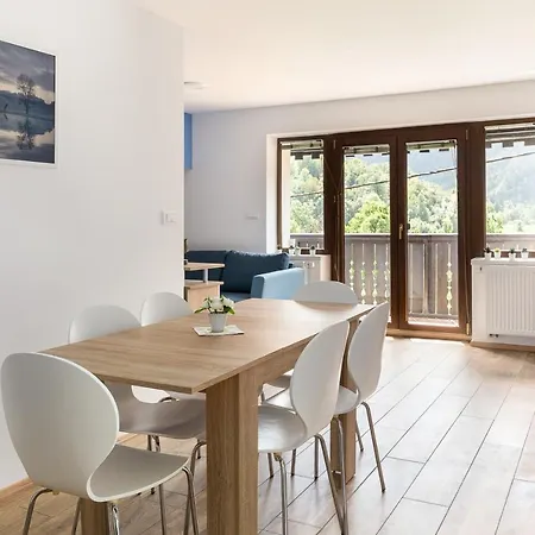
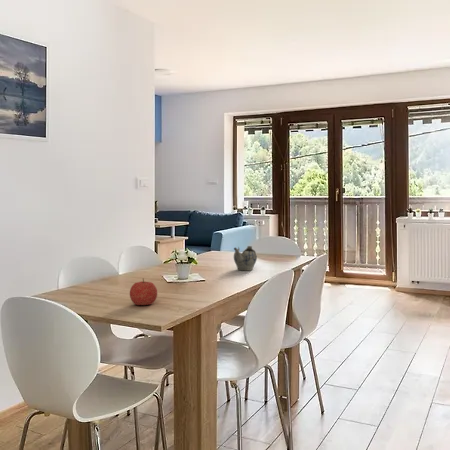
+ teapot (243, 258)
+ fruit (143, 291)
